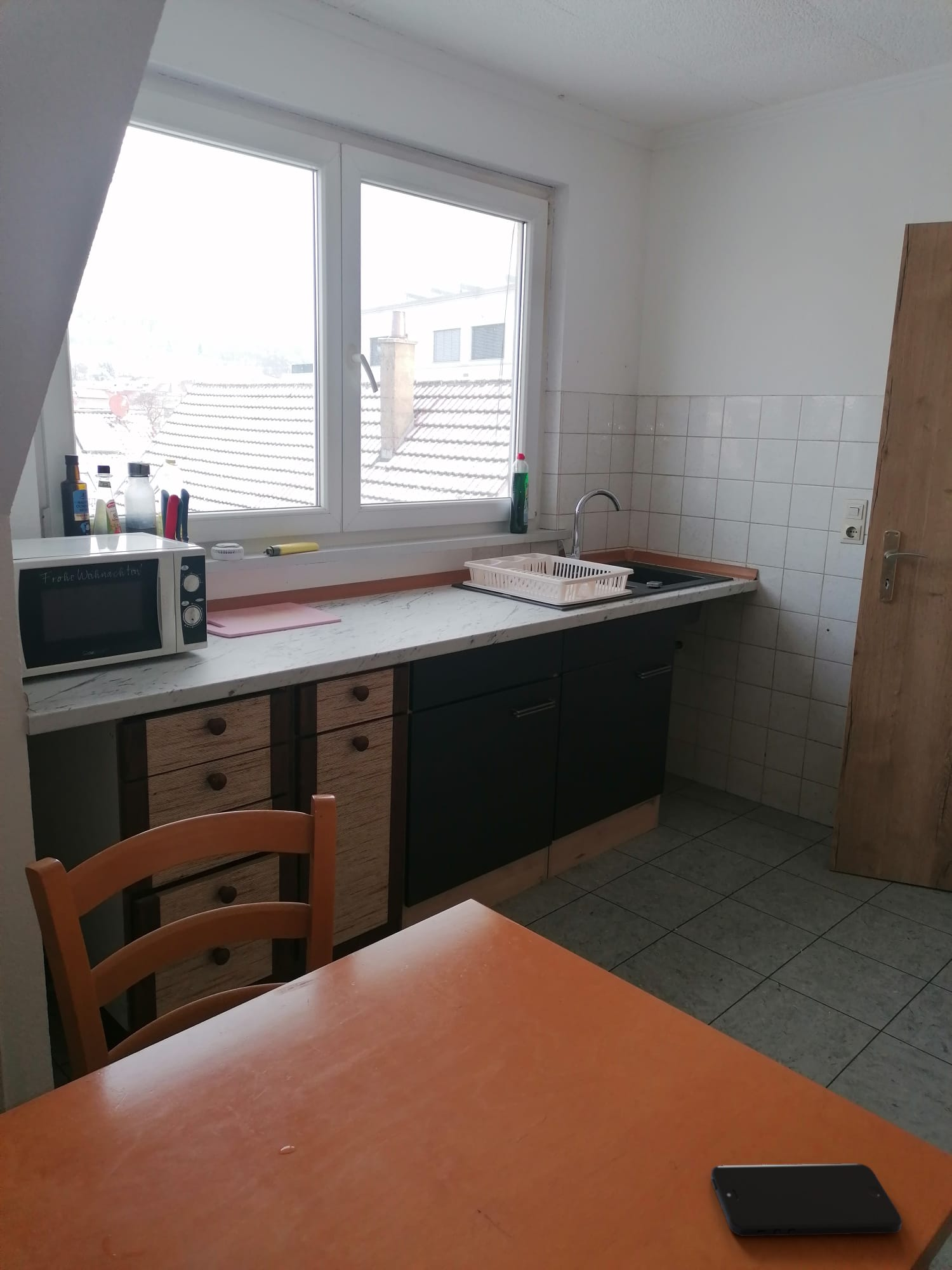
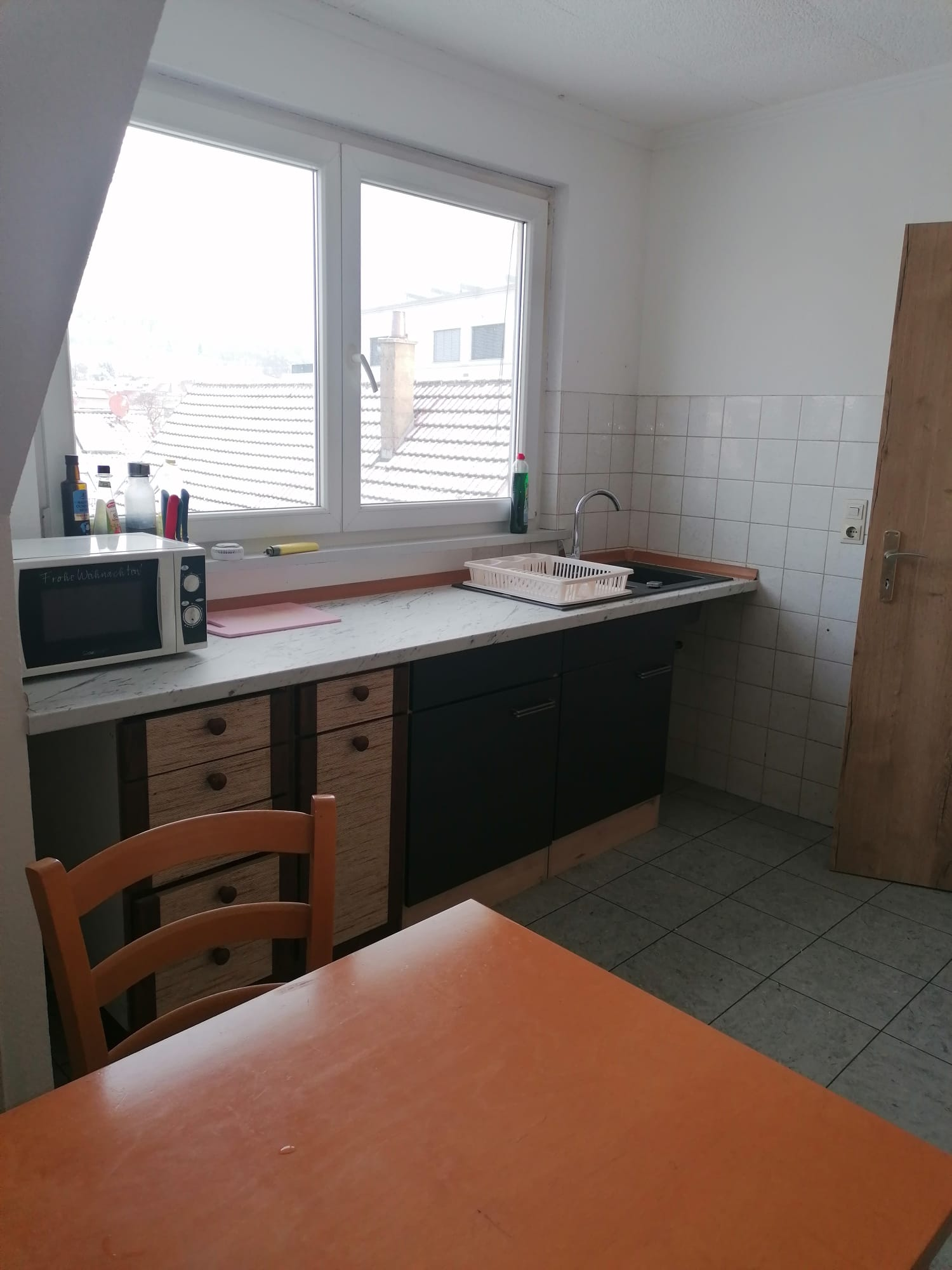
- smartphone (803, 1198)
